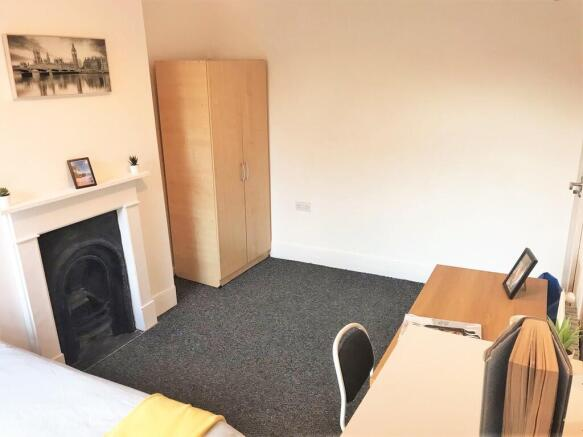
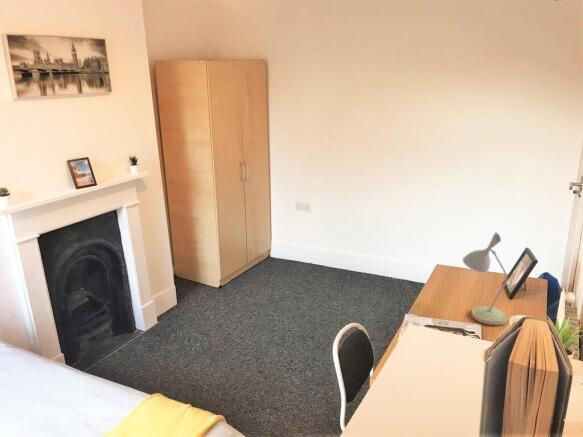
+ desk lamp (486, 271)
